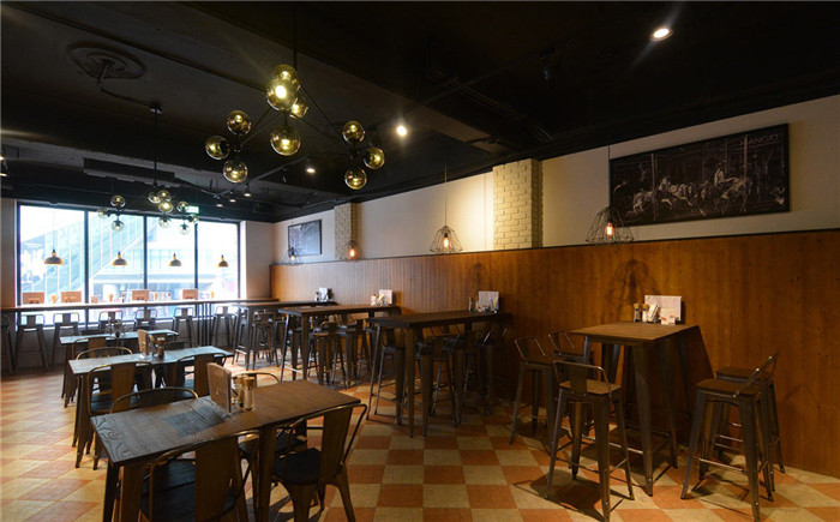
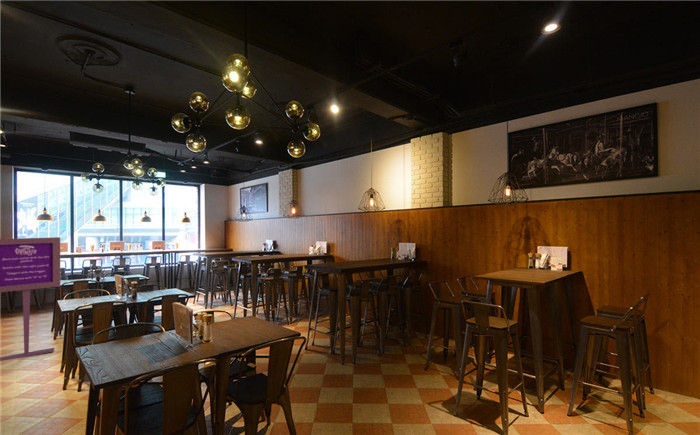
+ sign stand (26, 296)
